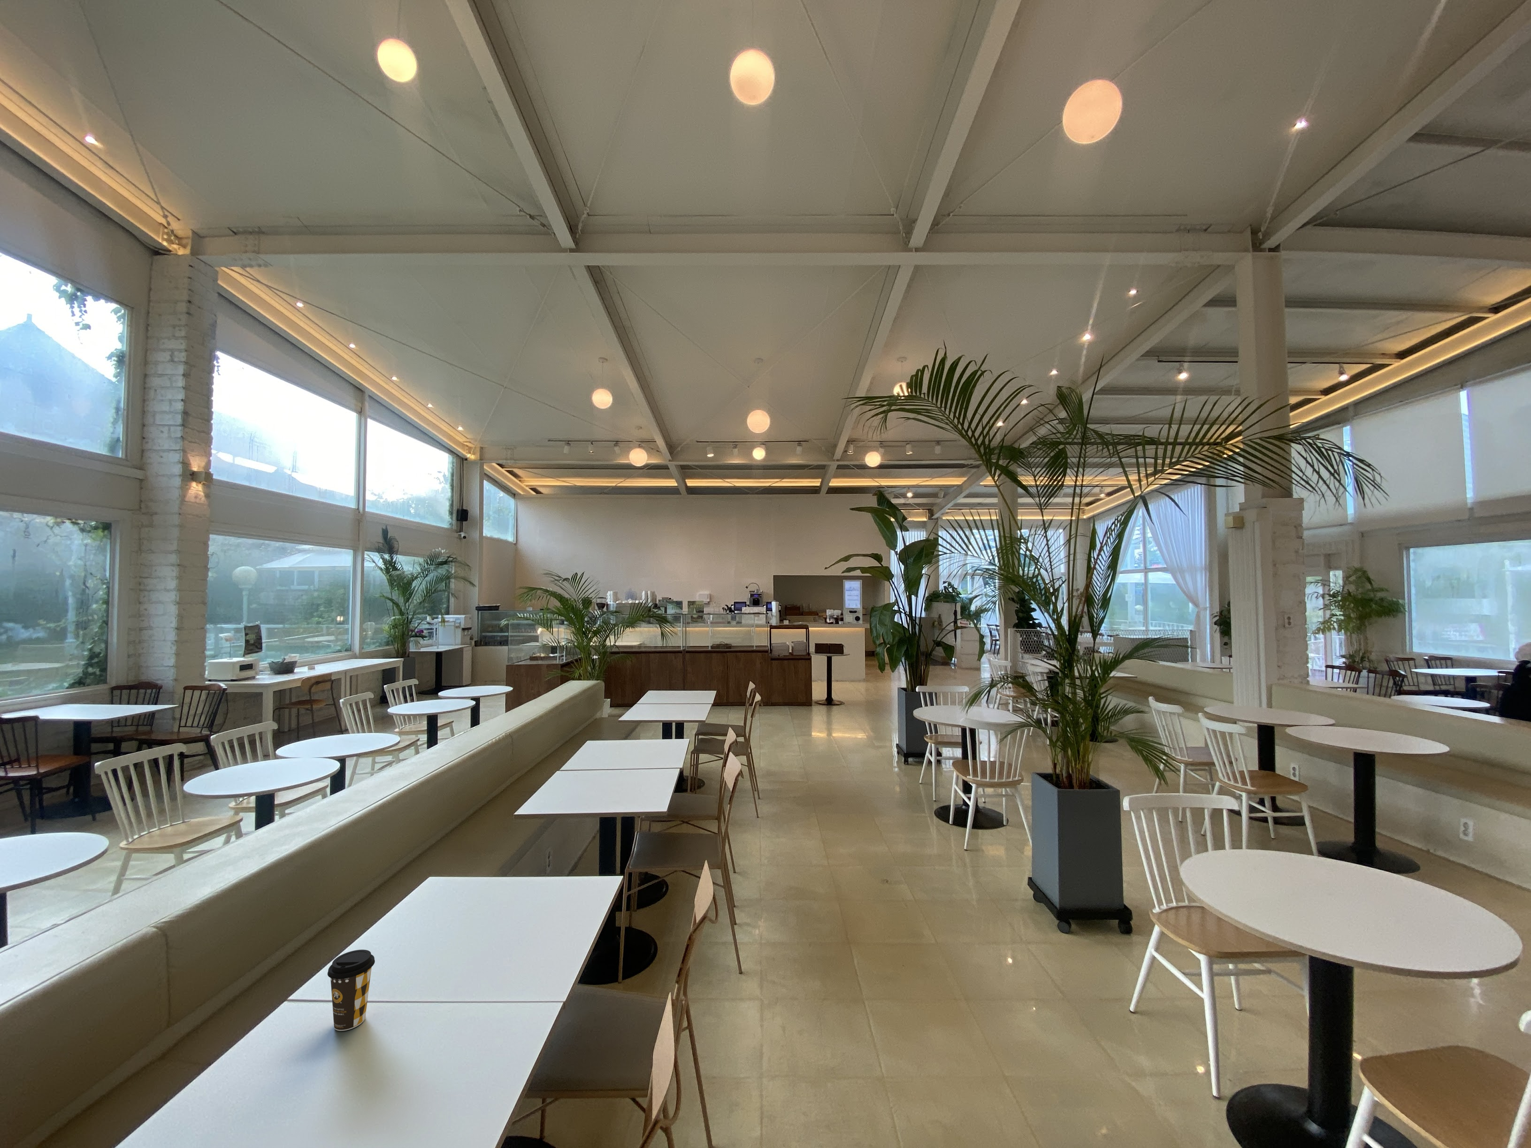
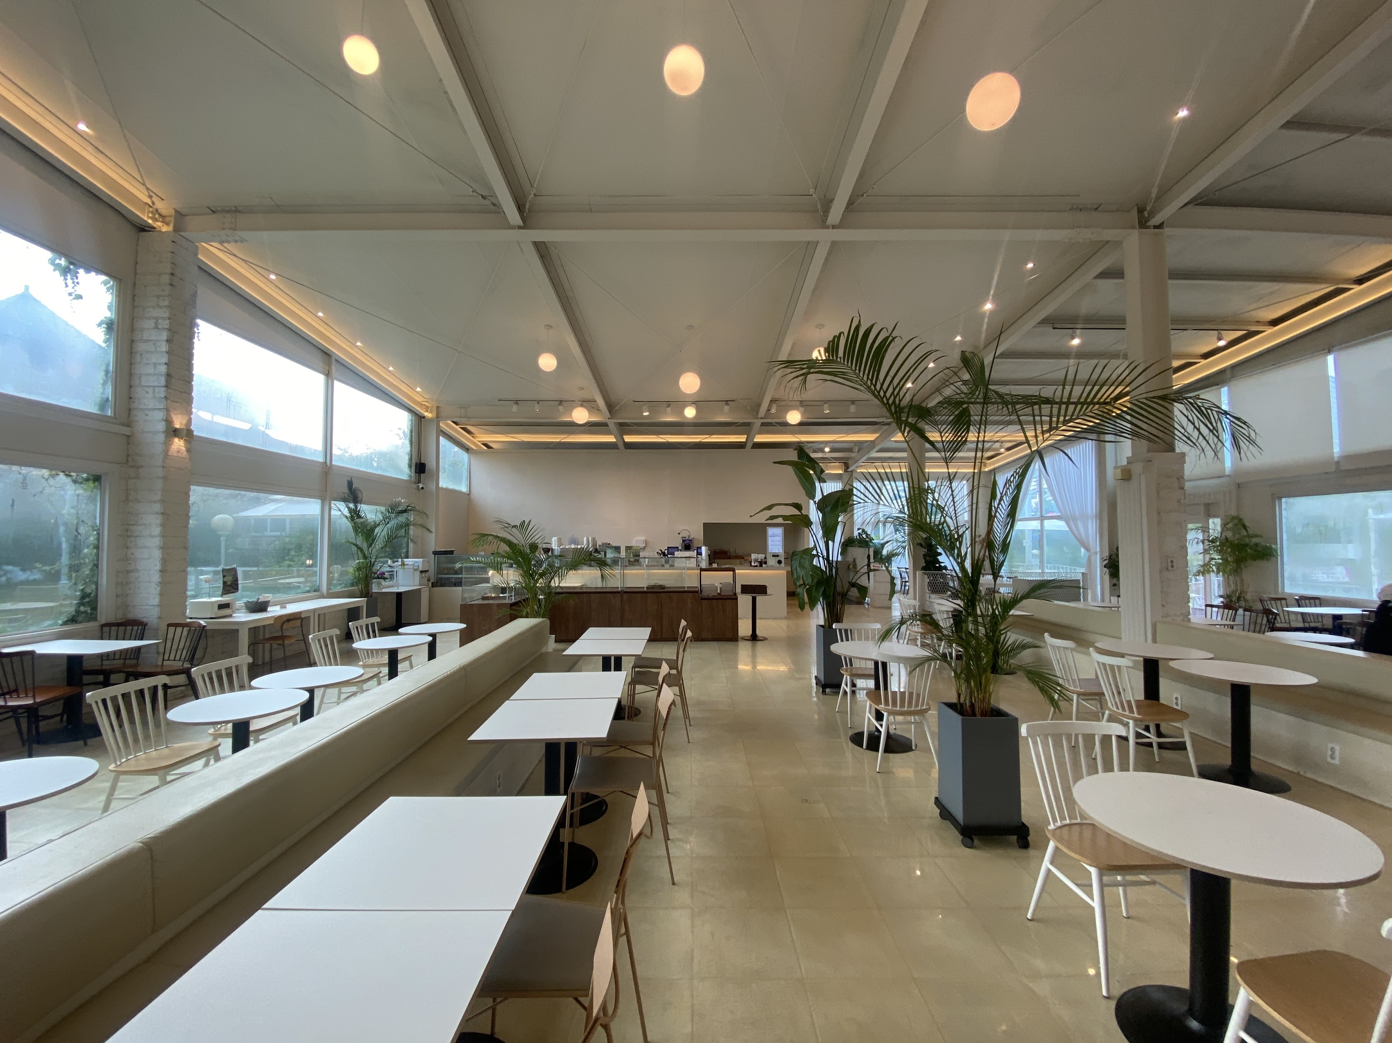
- coffee cup (351, 990)
